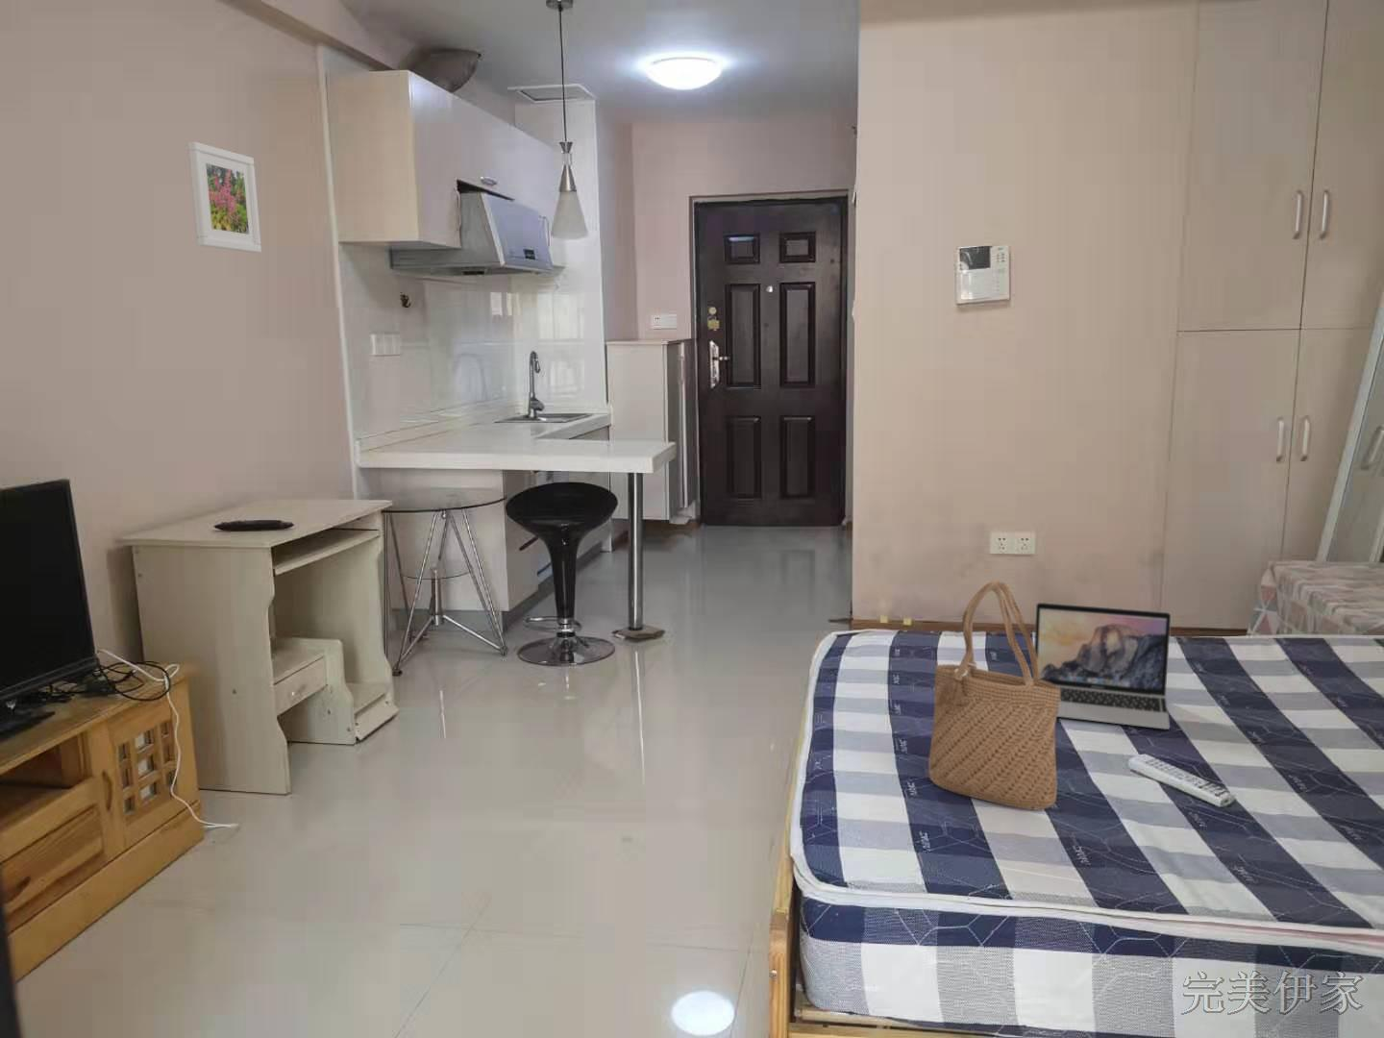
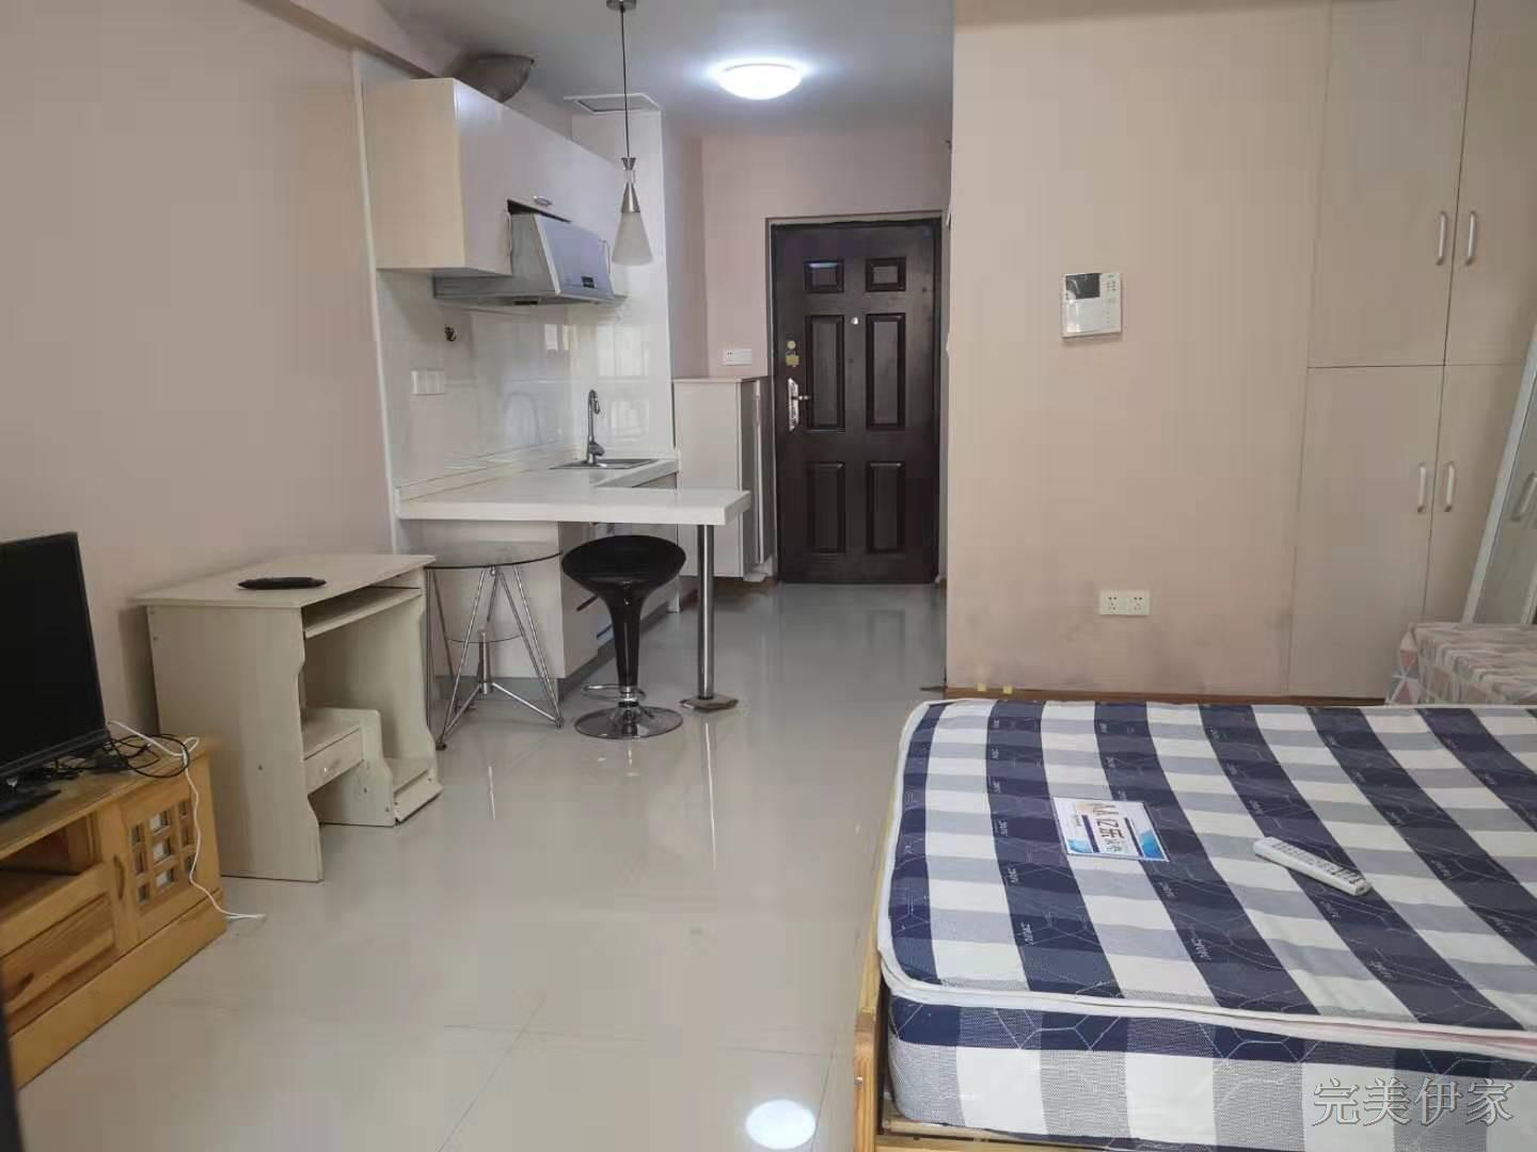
- tote bag (993, 692)
- laptop (1098, 662)
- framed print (226, 200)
